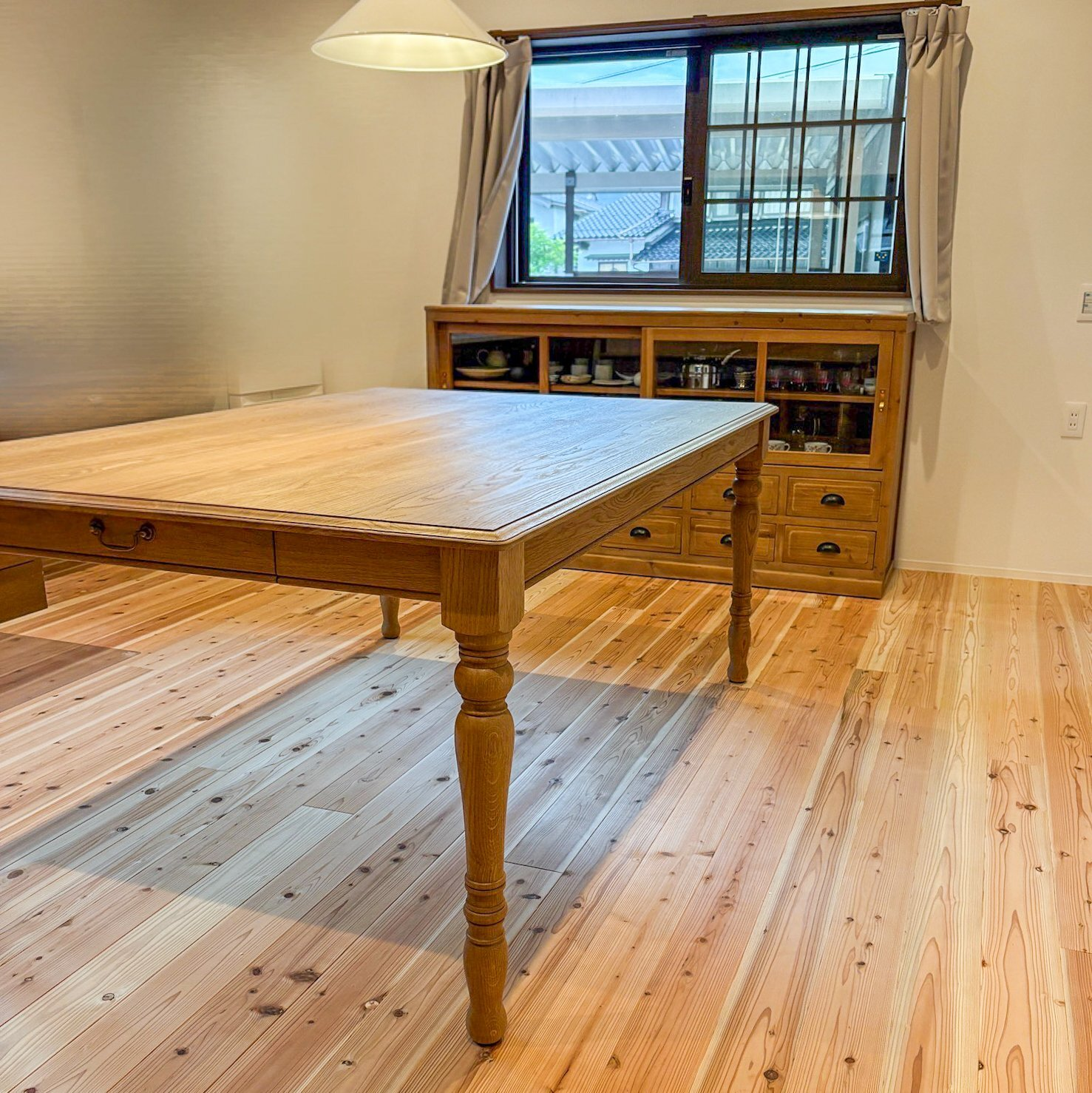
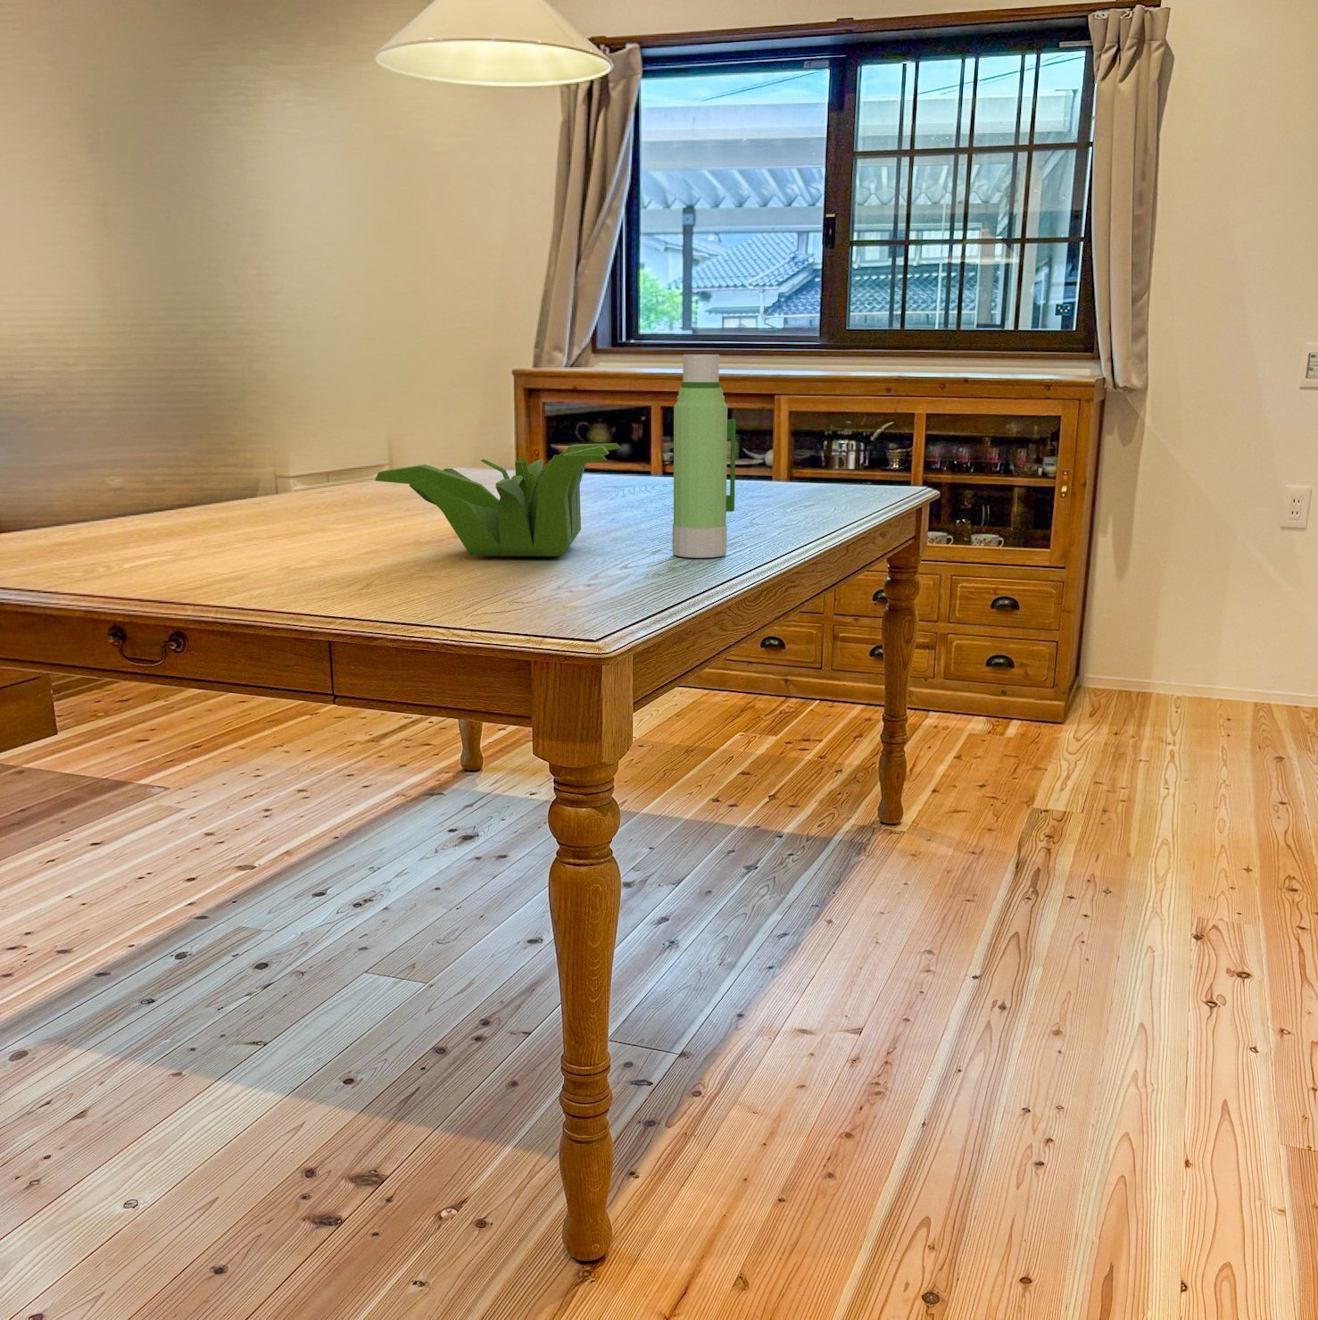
+ plant (495, 499)
+ water bottle (702, 455)
